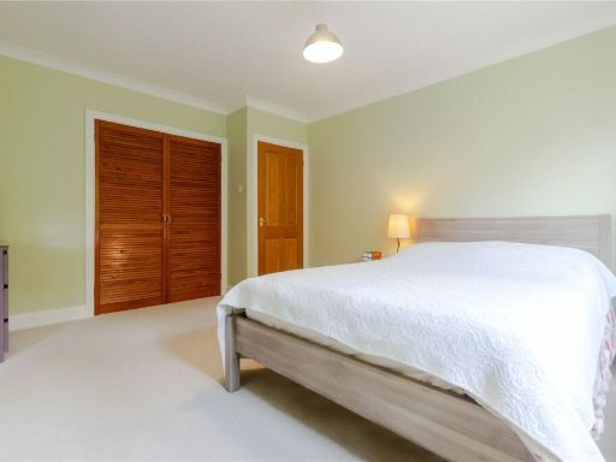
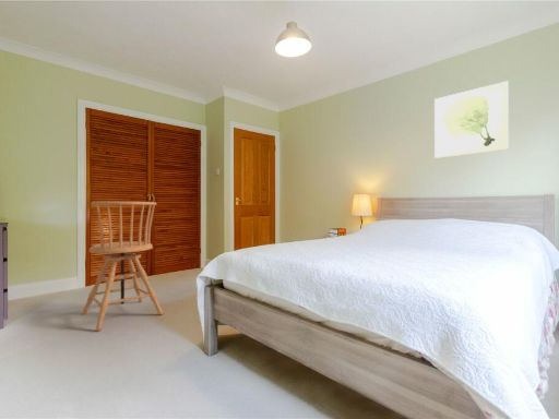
+ chair (122, 258)
+ wall art (468, 122)
